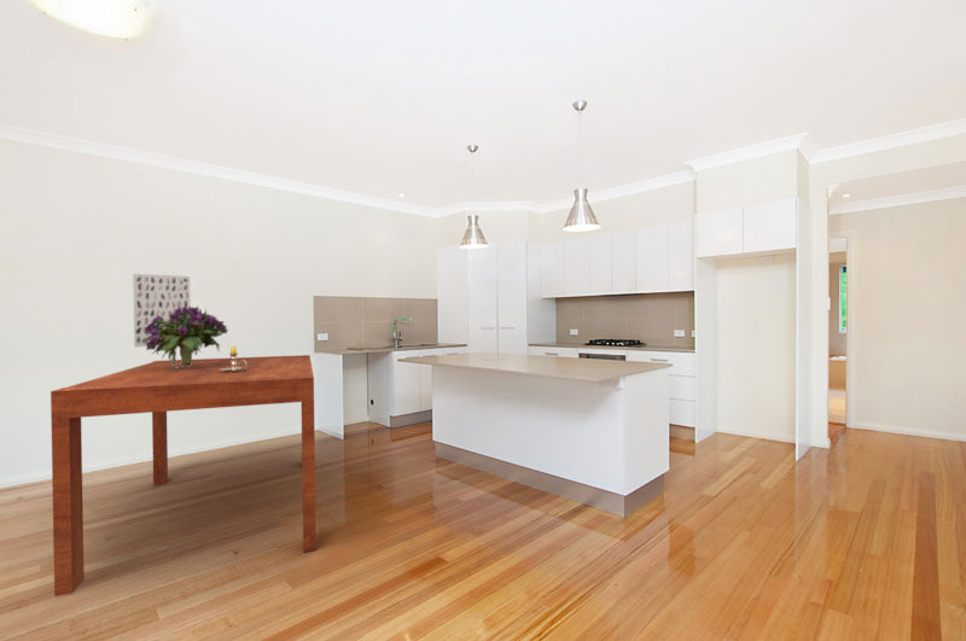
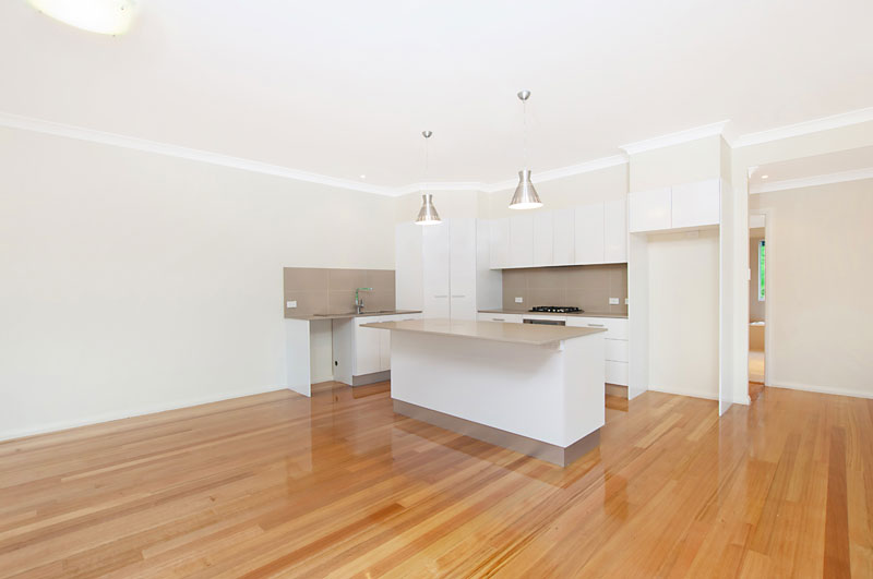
- dining table (221, 407)
- candlestick (235, 357)
- bouquet (185, 337)
- wall art (163, 310)
